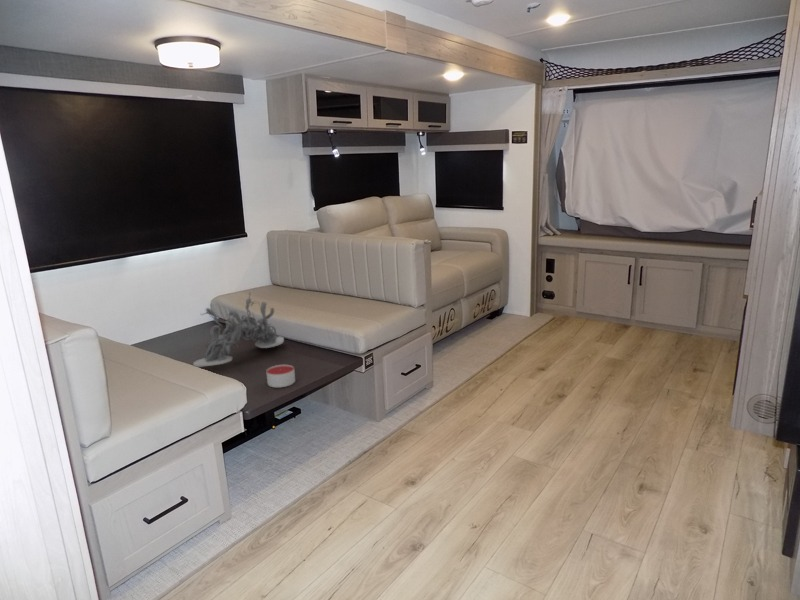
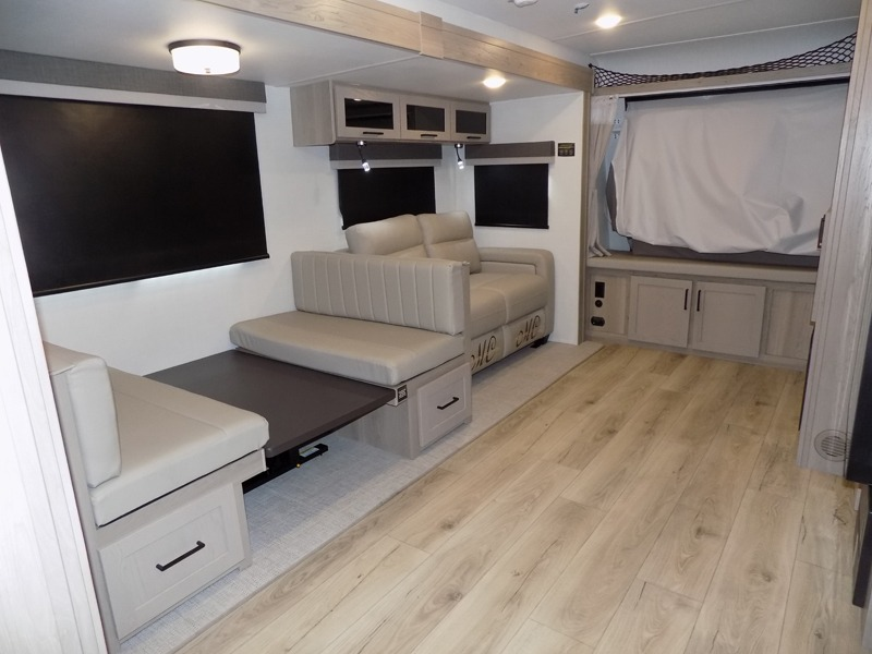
- candle (280, 375)
- plant (248, 331)
